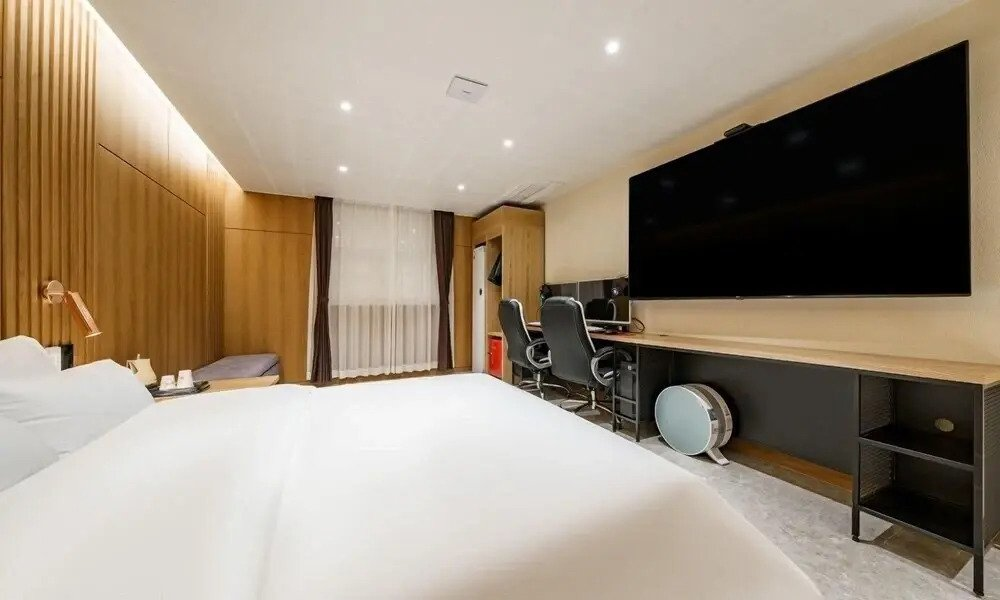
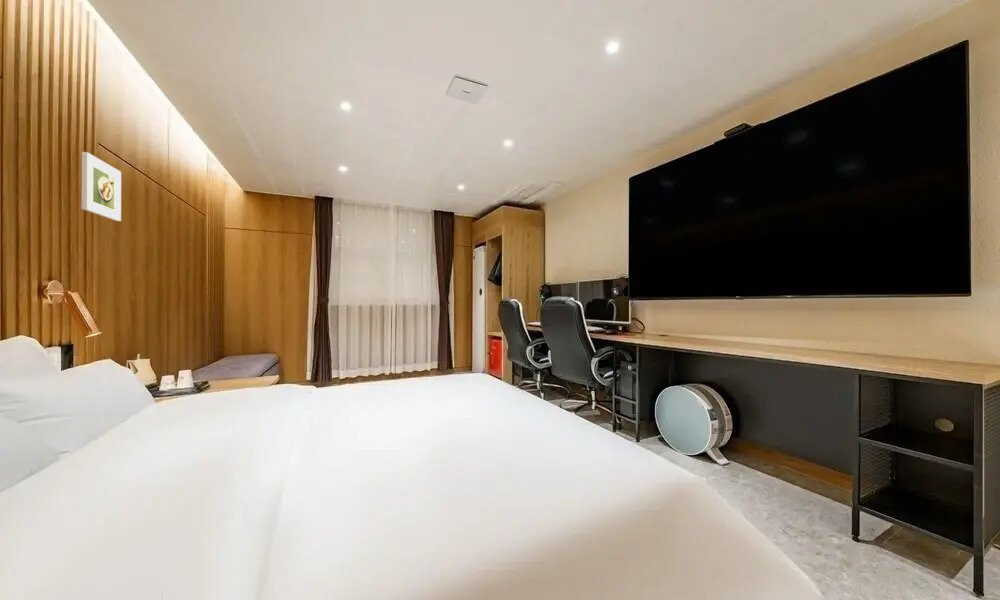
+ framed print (102, 188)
